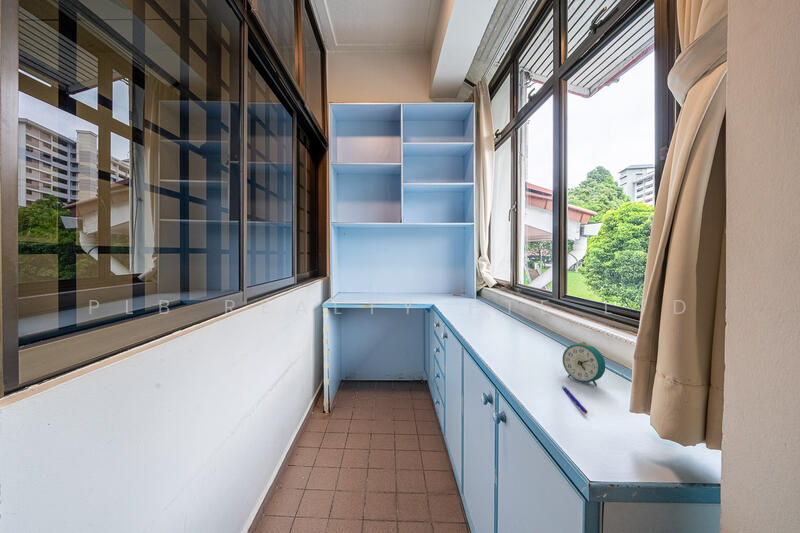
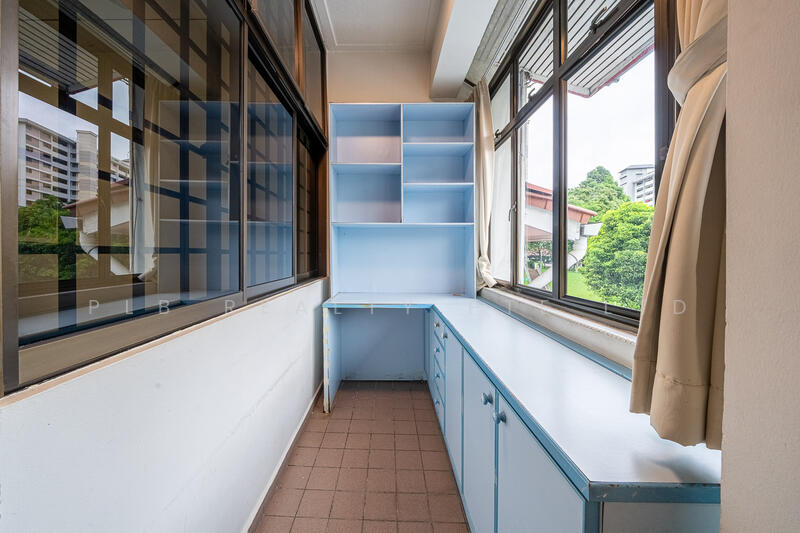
- alarm clock (584, 361)
- pen (573, 398)
